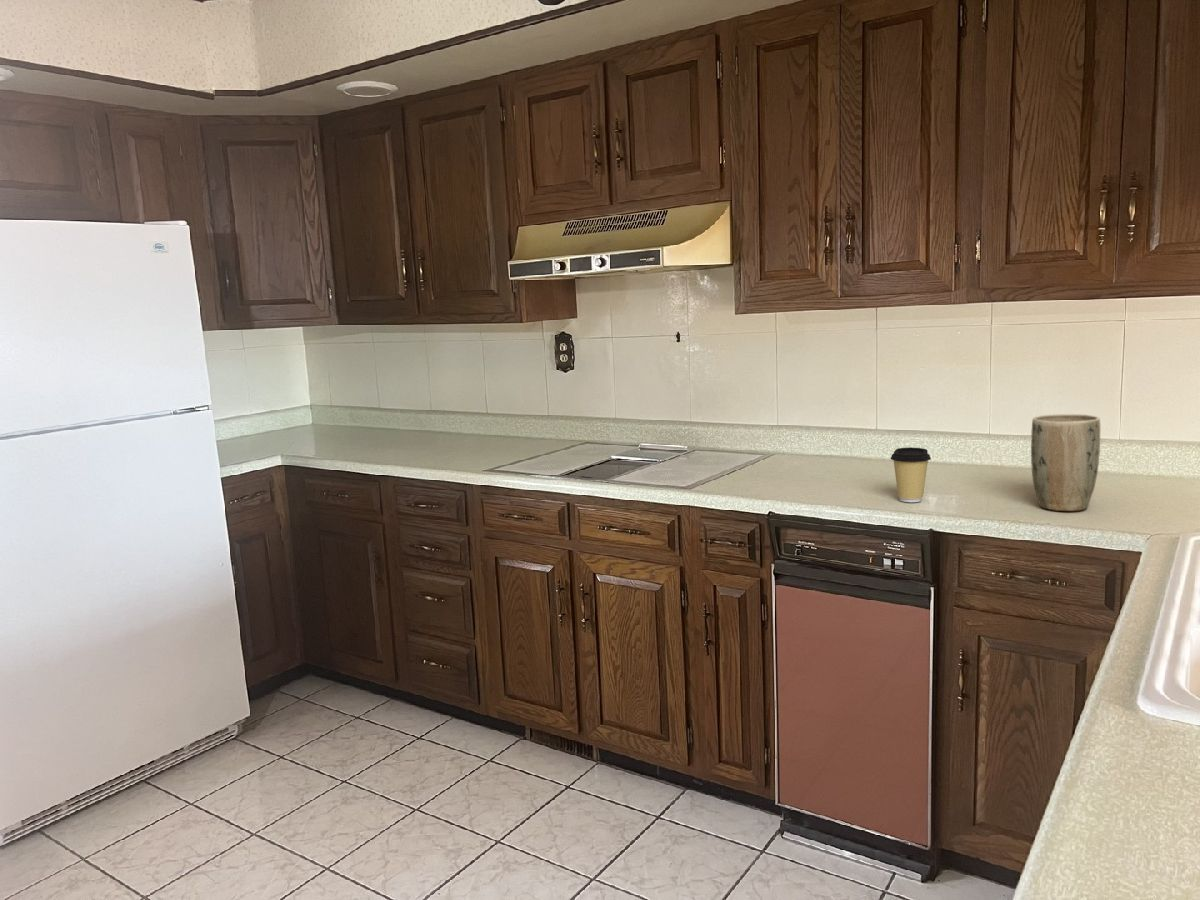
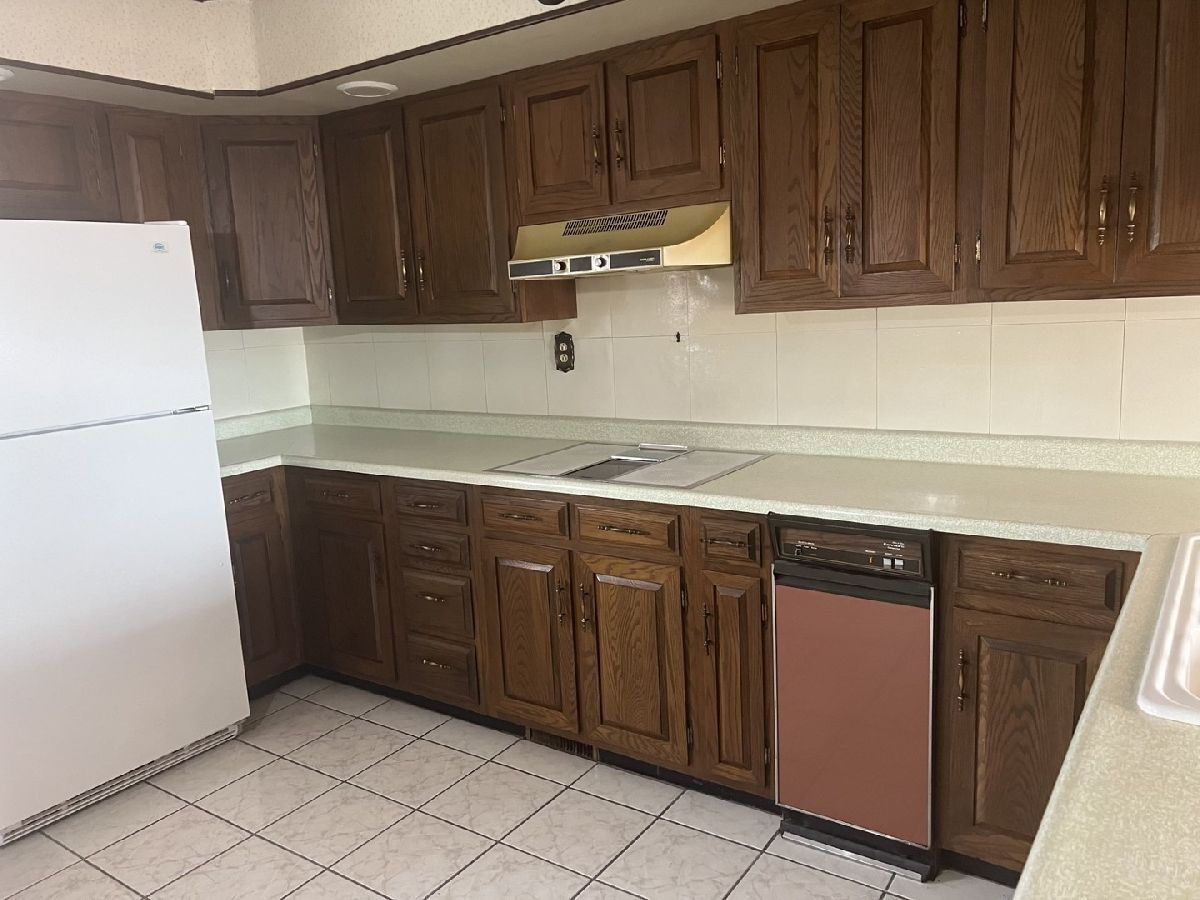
- coffee cup (910, 475)
- plant pot (1064, 462)
